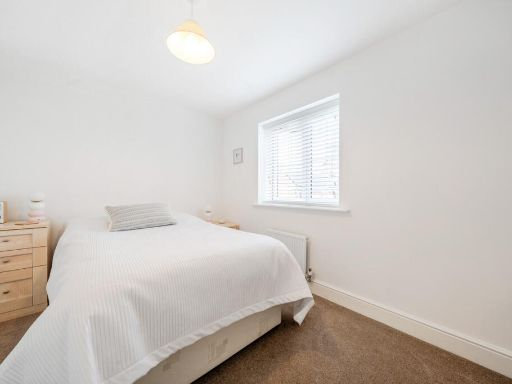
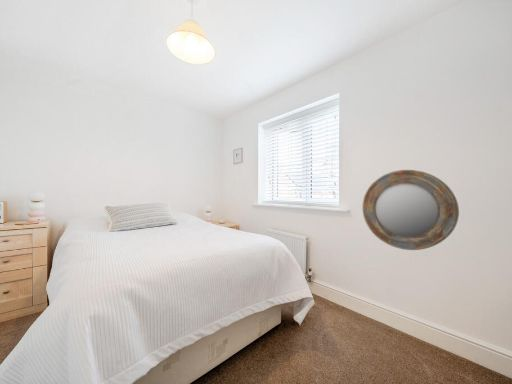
+ home mirror (404, 209)
